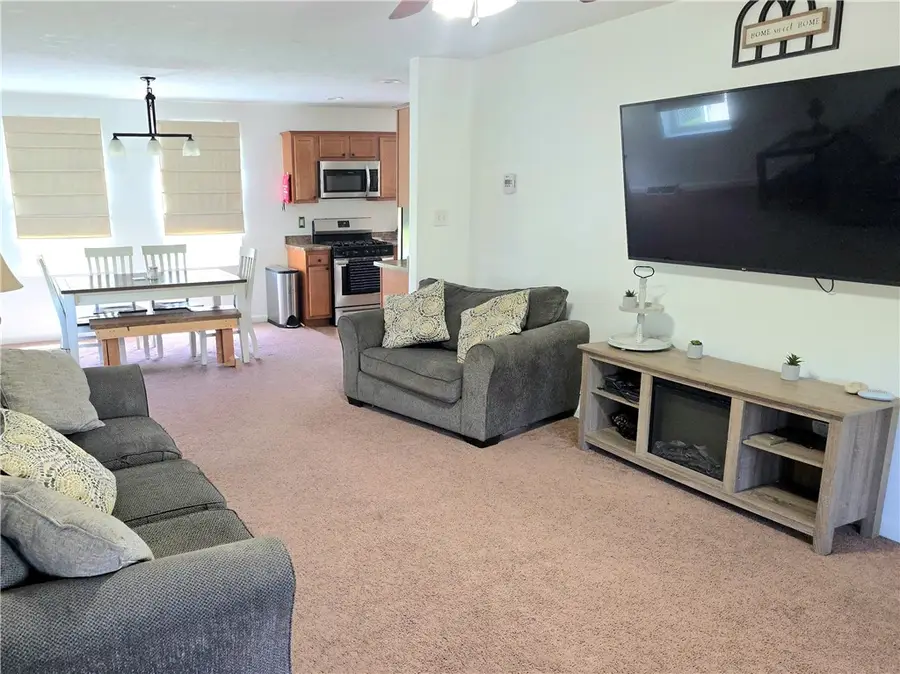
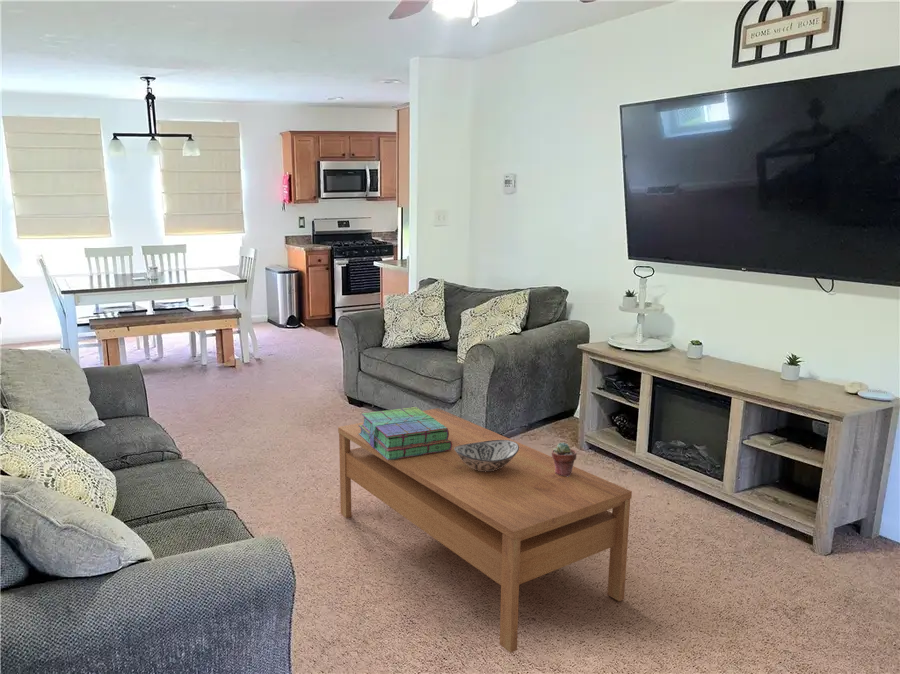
+ potted succulent (563, 457)
+ coffee table (466, 504)
+ decorative bowl (486, 456)
+ stack of books (403, 430)
